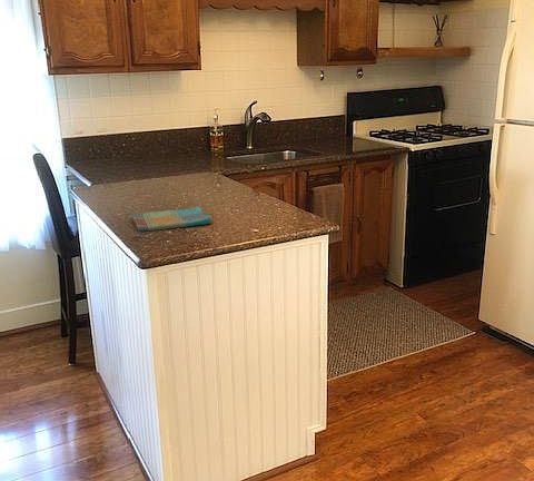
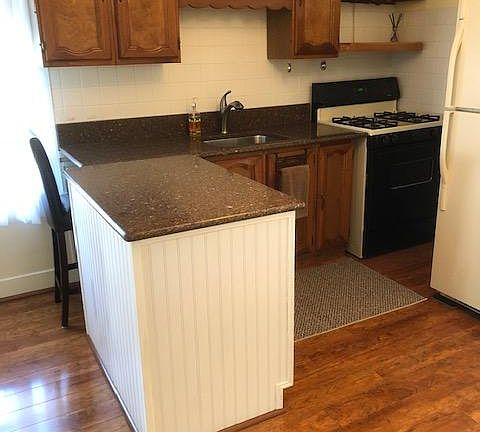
- dish towel (170, 218)
